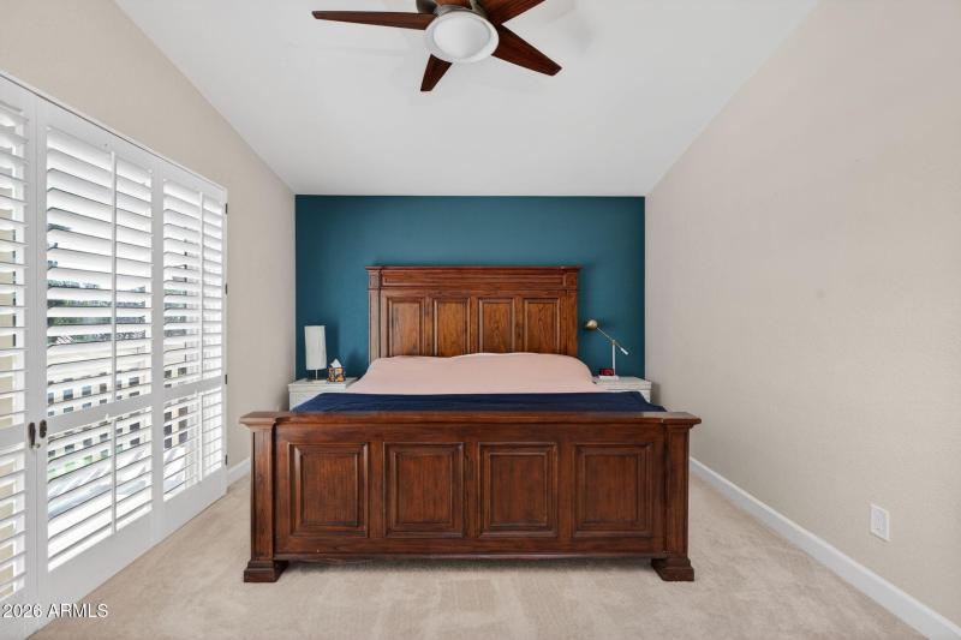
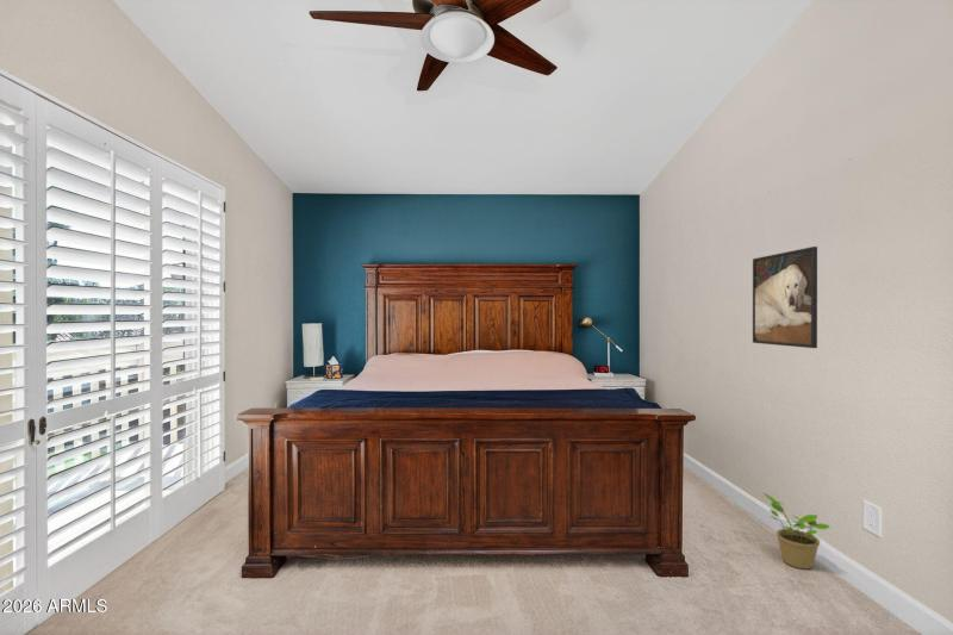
+ potted plant (797, 530)
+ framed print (781, 299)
